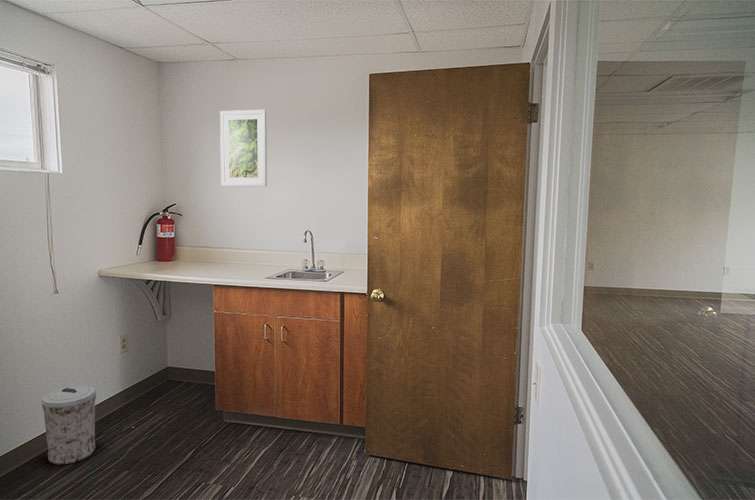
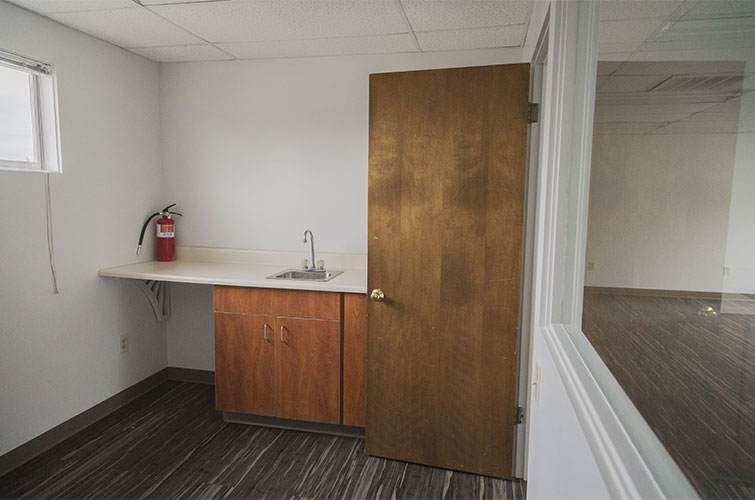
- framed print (243, 148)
- trash can (70, 421)
